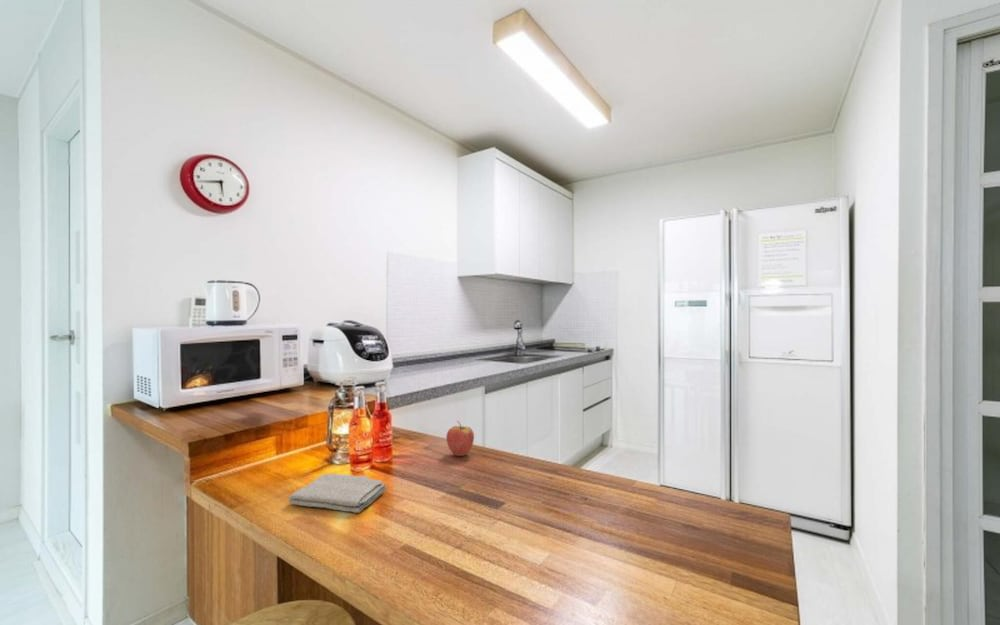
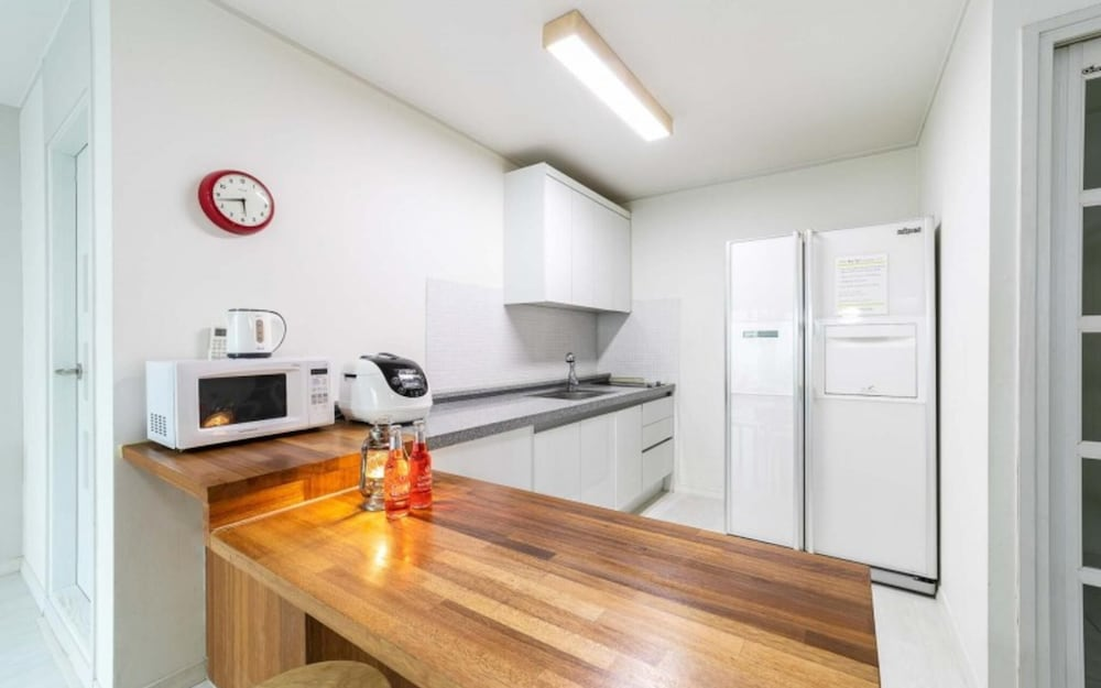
- fruit (460, 437)
- washcloth (339, 491)
